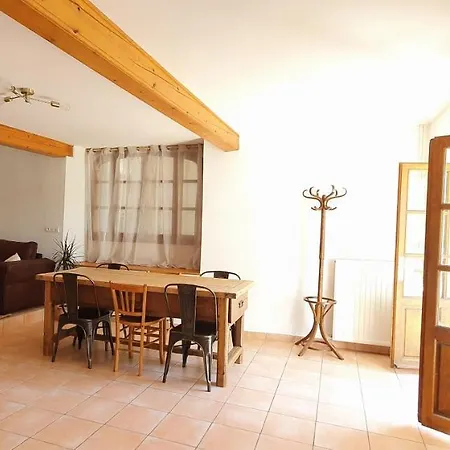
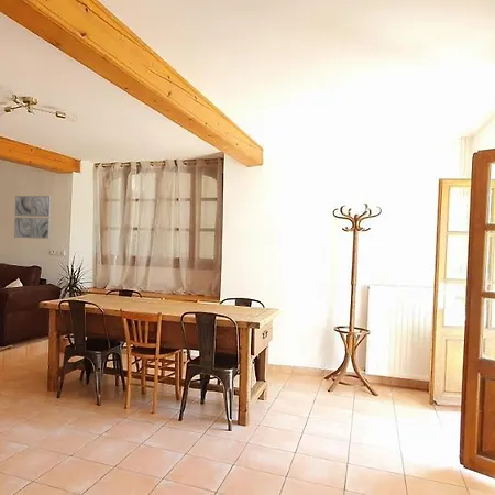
+ wall art (32, 216)
